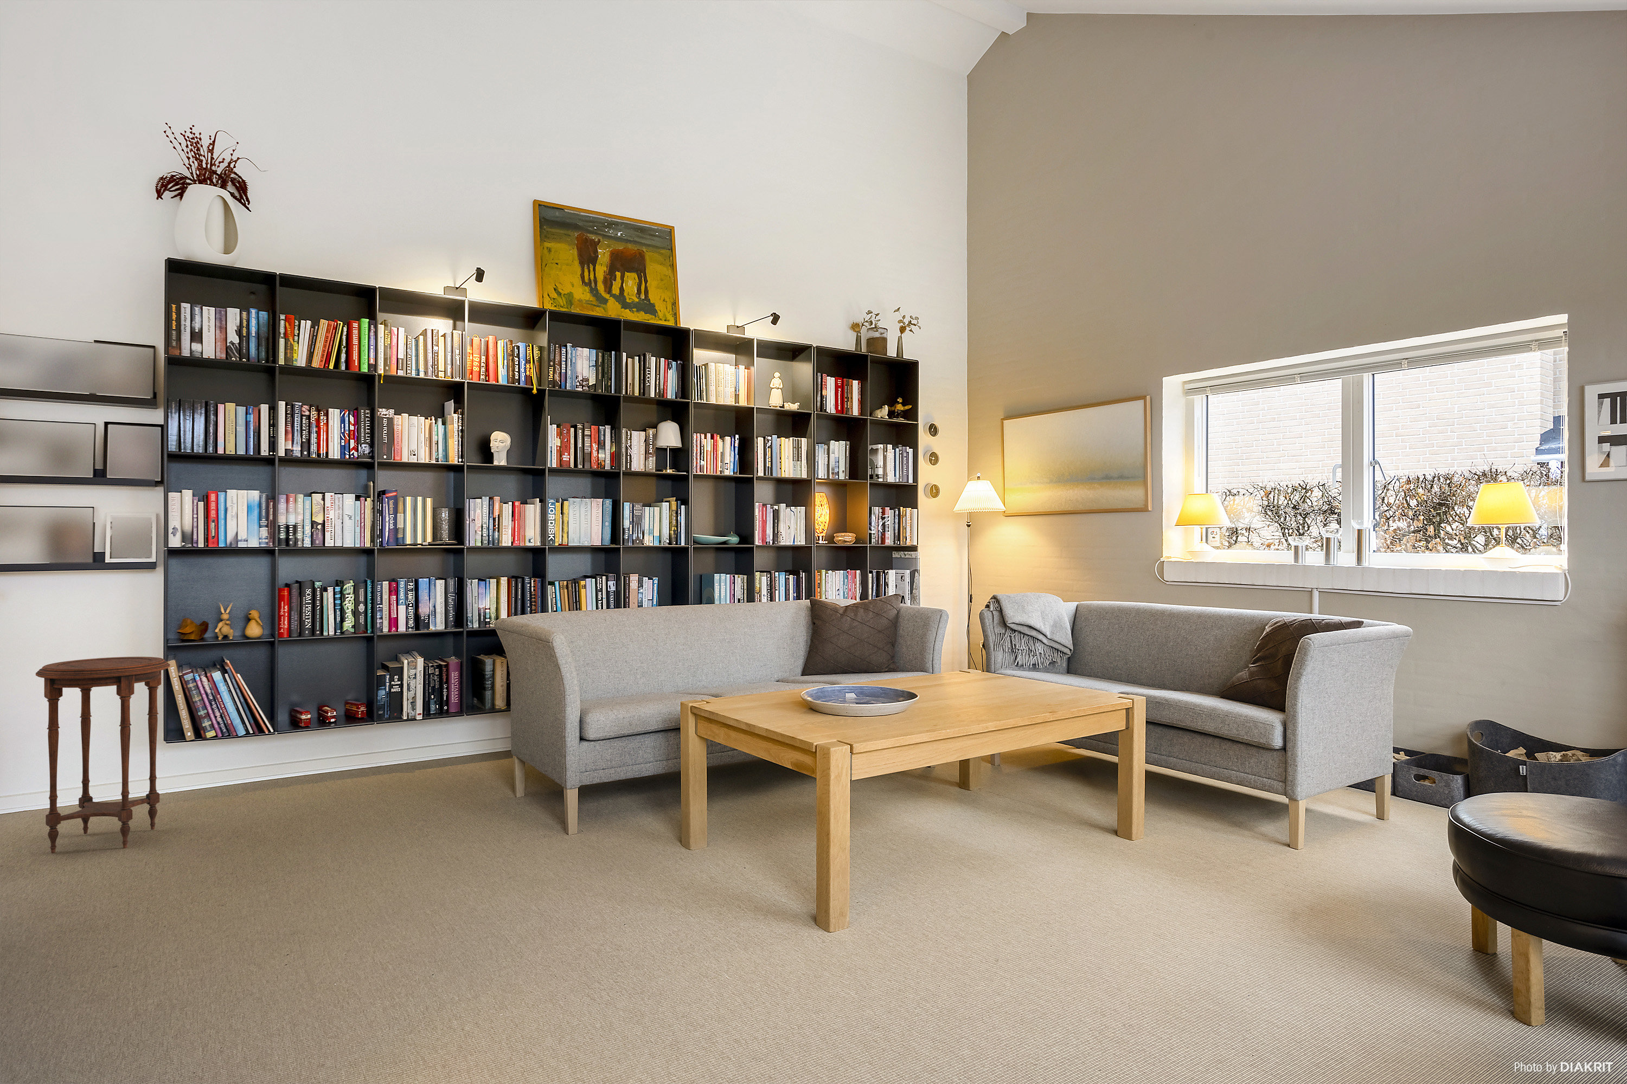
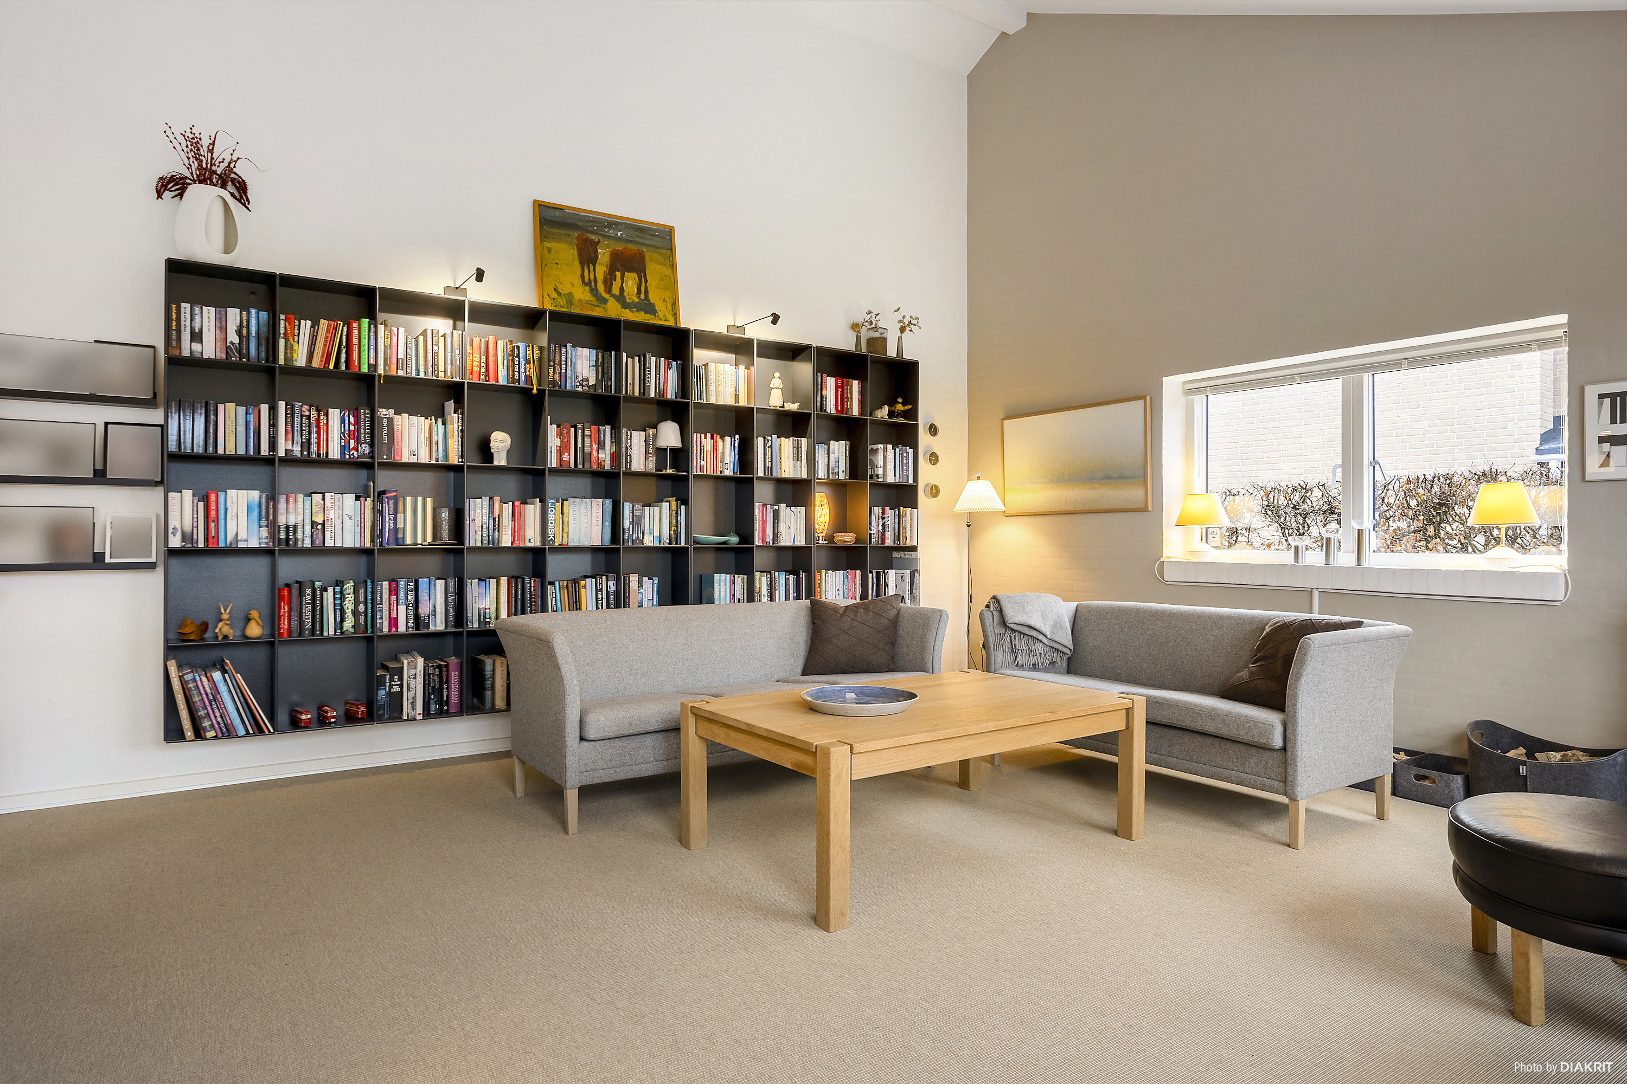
- side table (88, 751)
